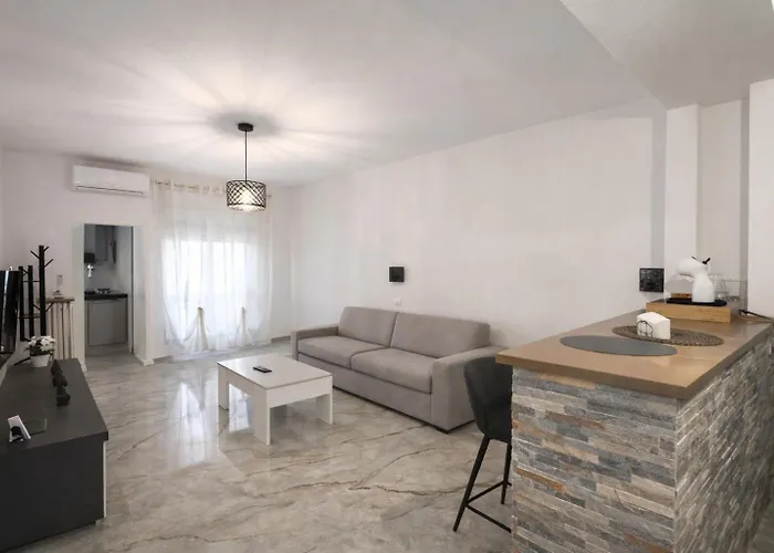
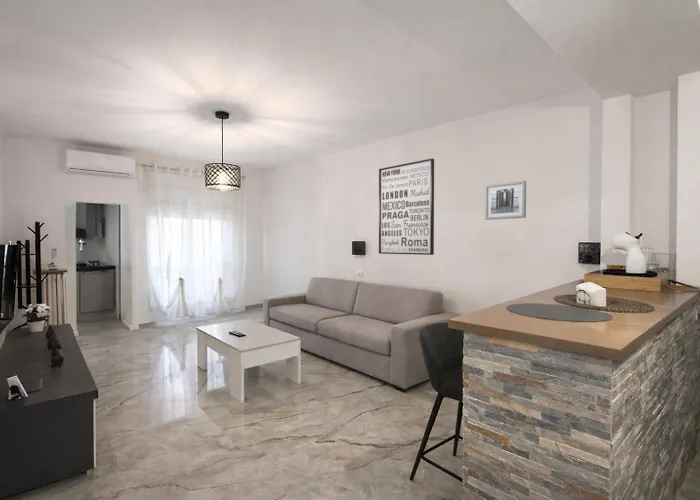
+ wall art (504, 201)
+ wall art (404, 209)
